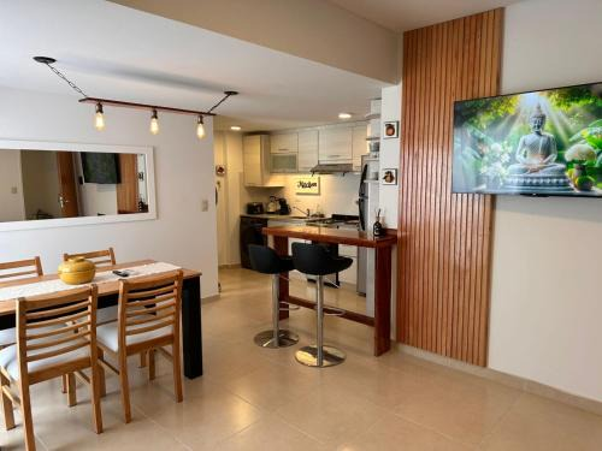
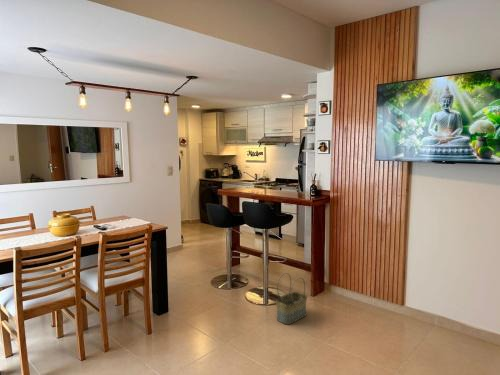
+ basket (291, 296)
